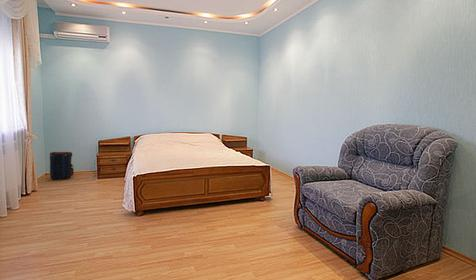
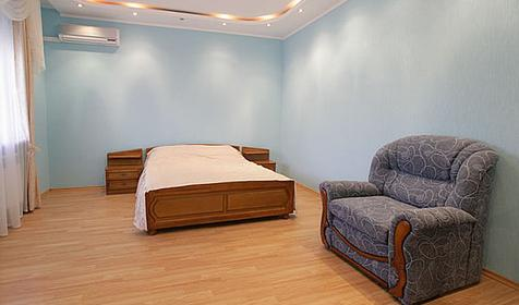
- satchel (61, 165)
